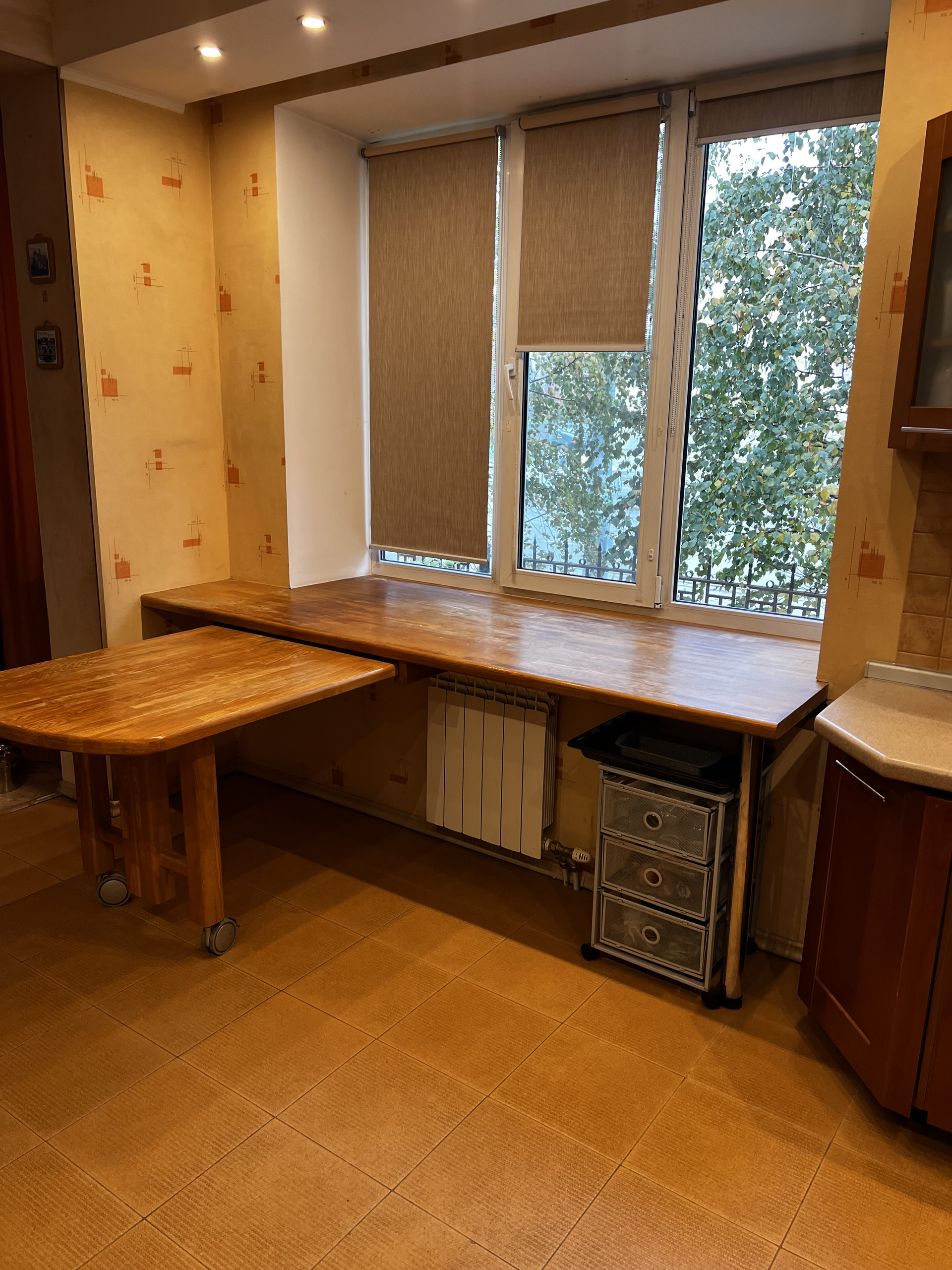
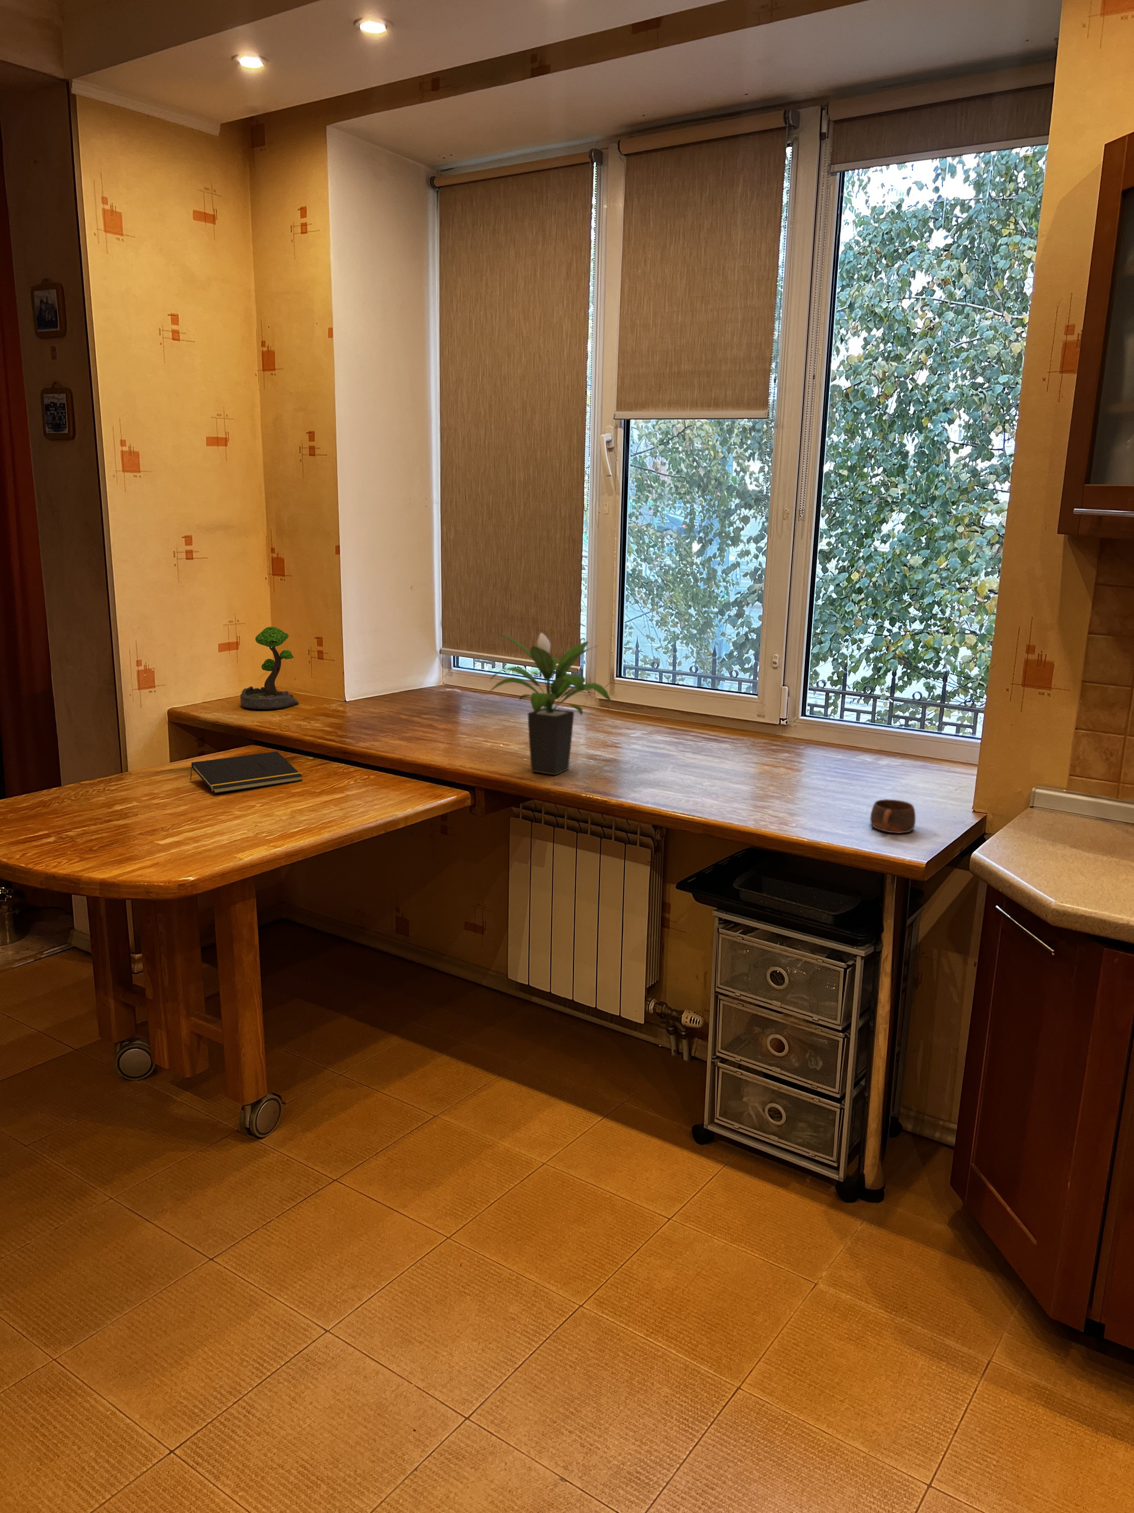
+ plant (268, 666)
+ potted plant (552, 703)
+ cup (890, 817)
+ notepad (247, 771)
